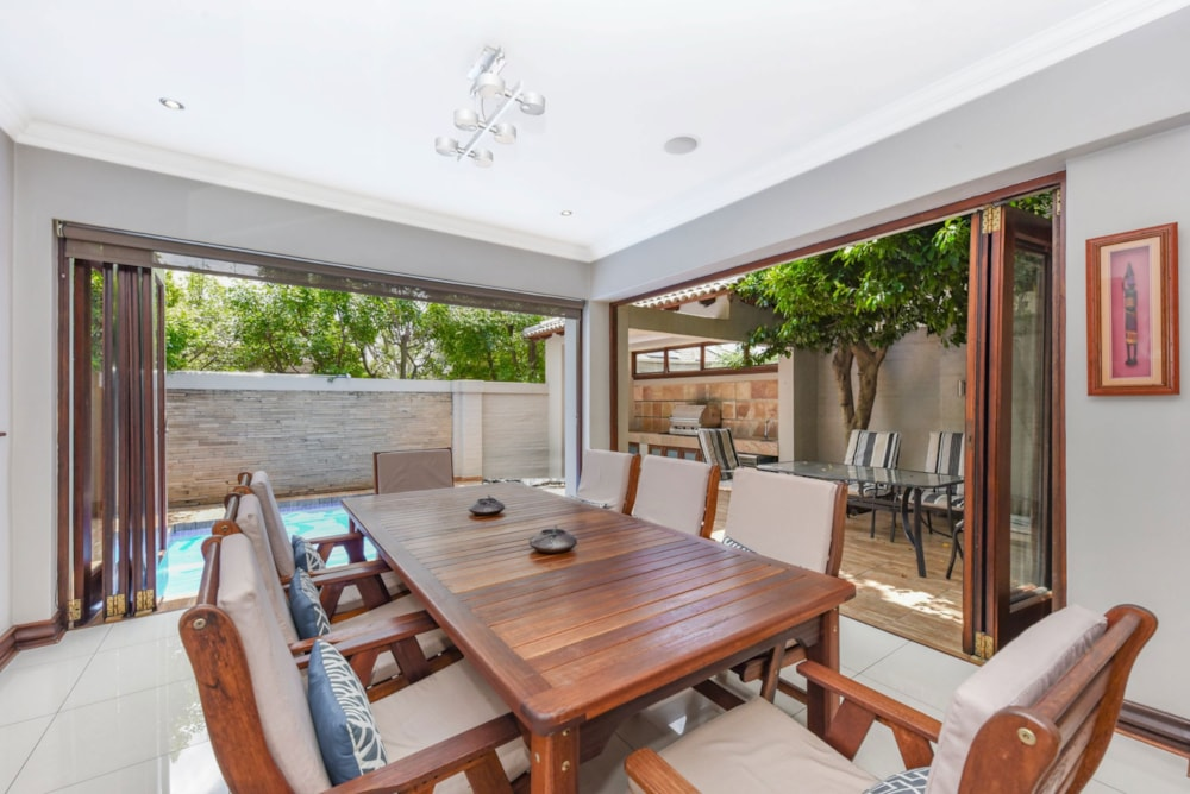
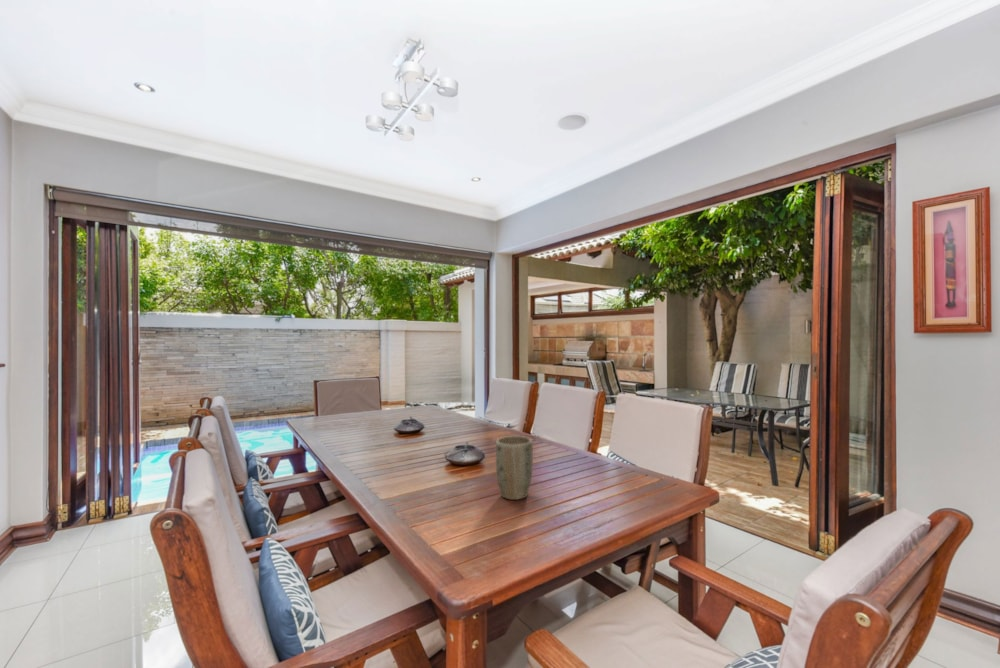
+ plant pot (514, 467)
